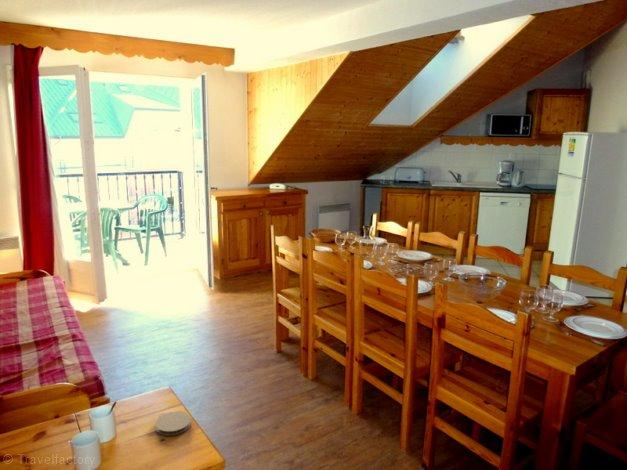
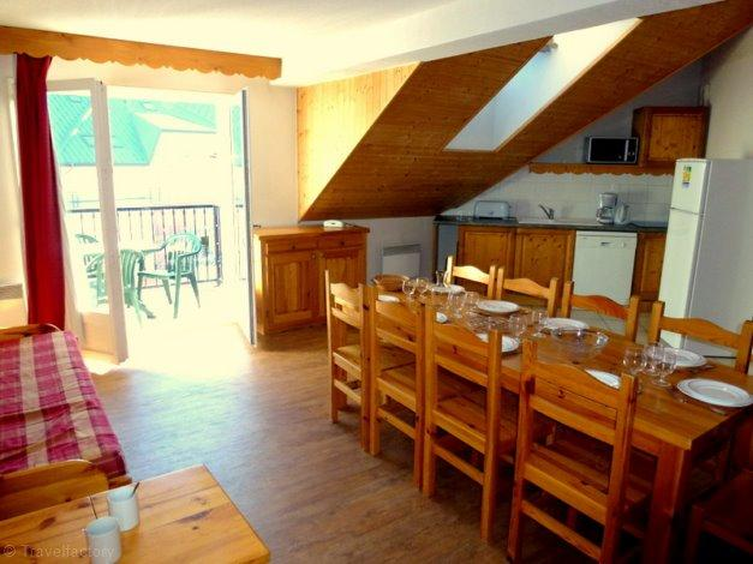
- coaster (173, 423)
